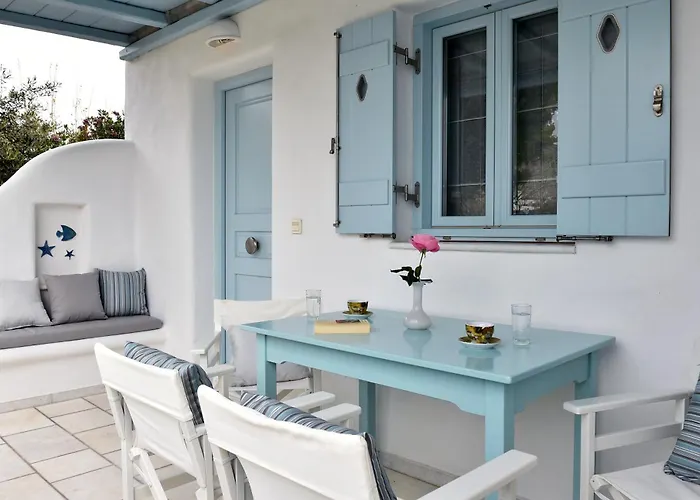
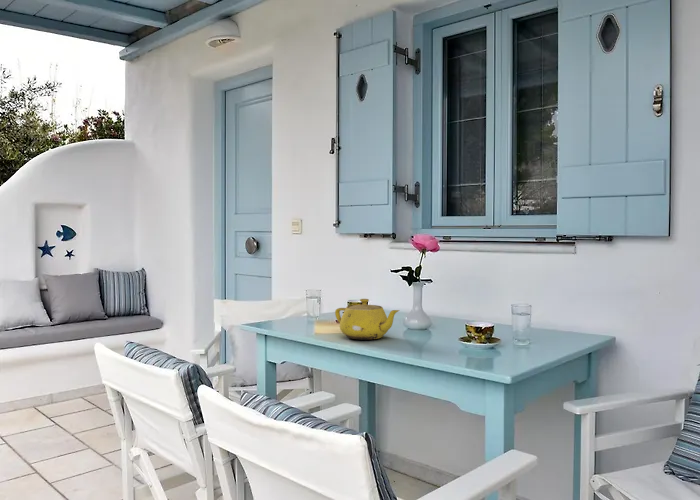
+ teapot (366, 318)
